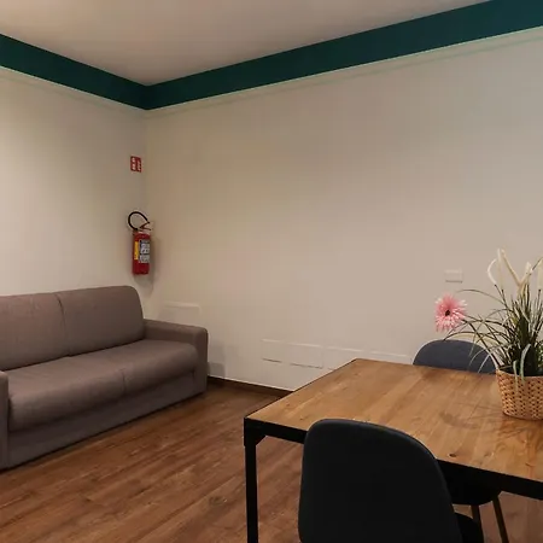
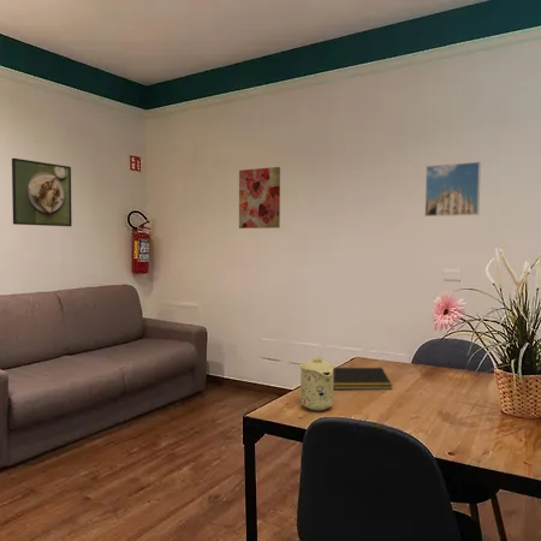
+ notepad (358, 377)
+ mug (315, 381)
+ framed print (451, 190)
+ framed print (43, 194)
+ wall art (258, 198)
